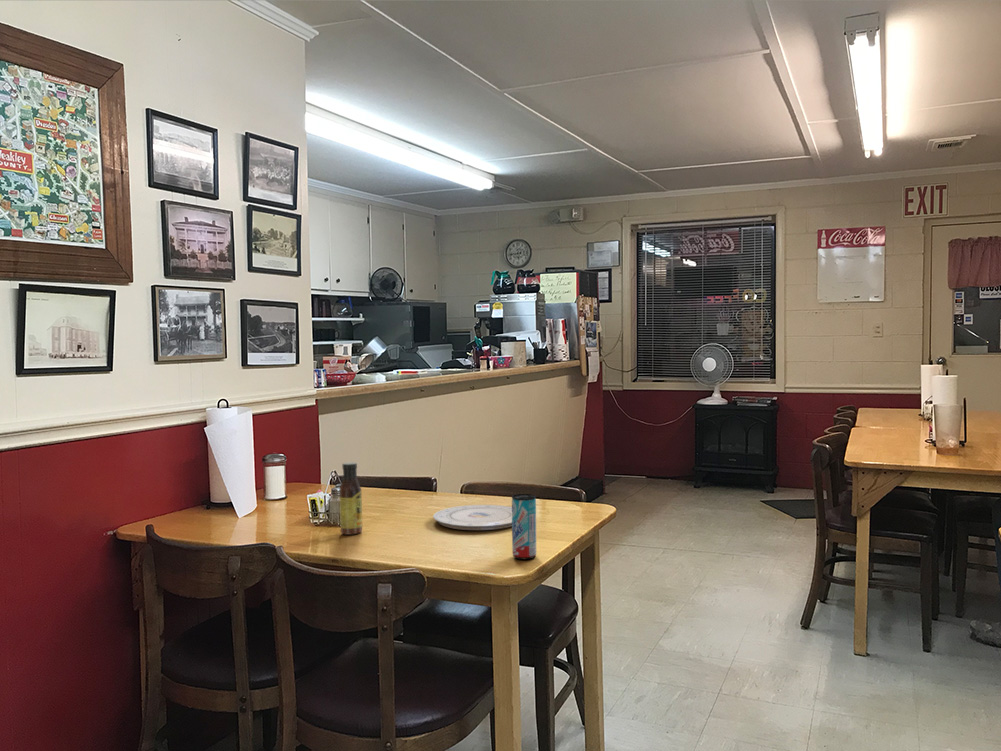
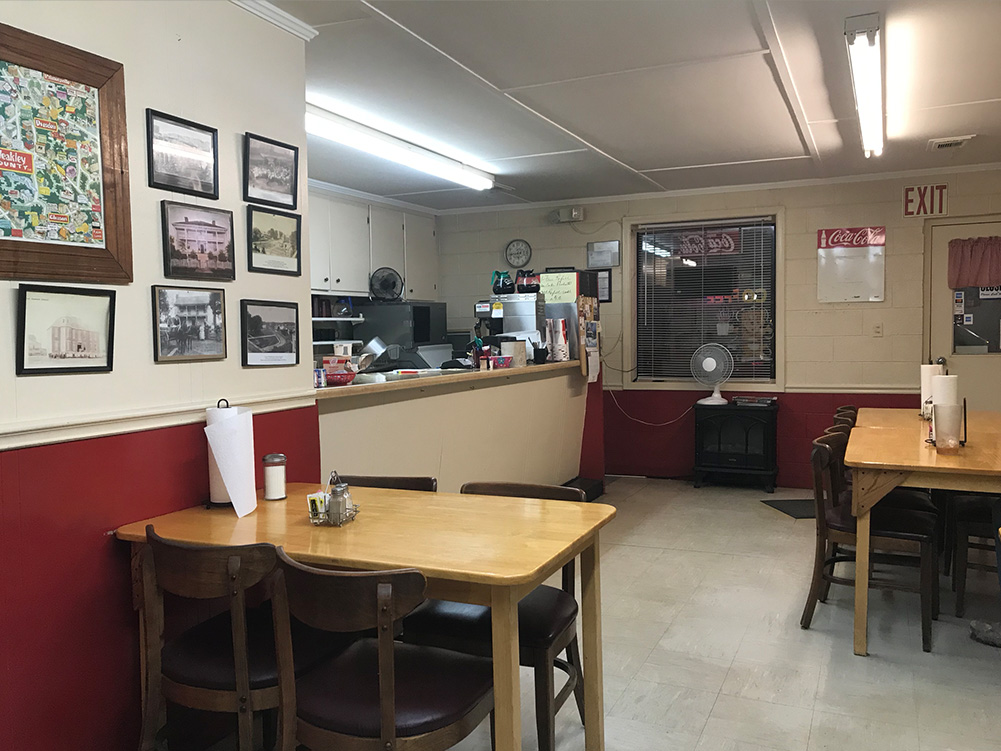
- plate (480, 517)
- sauce bottle (350, 498)
- beverage can (524, 526)
